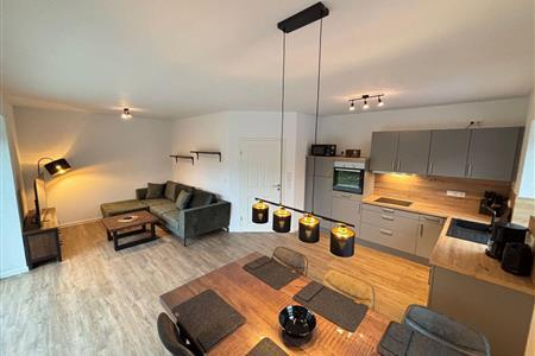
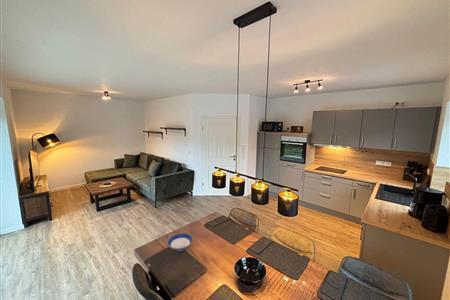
+ bowl (180, 244)
